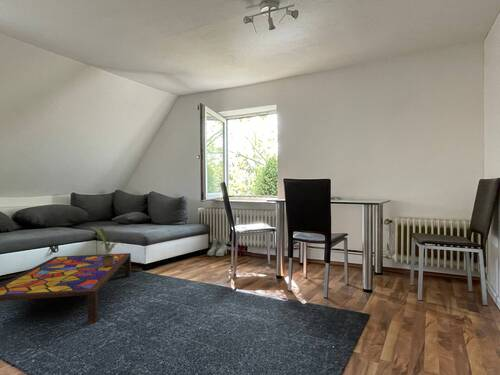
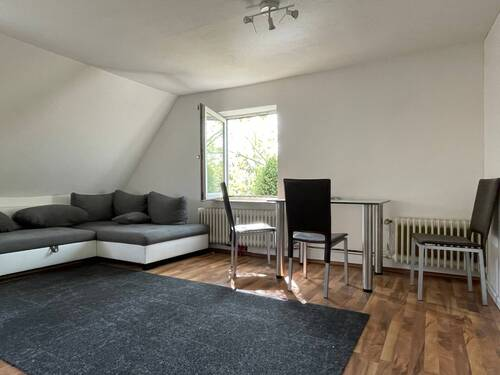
- boots (217, 246)
- potted plant (105, 246)
- coffee table (71, 283)
